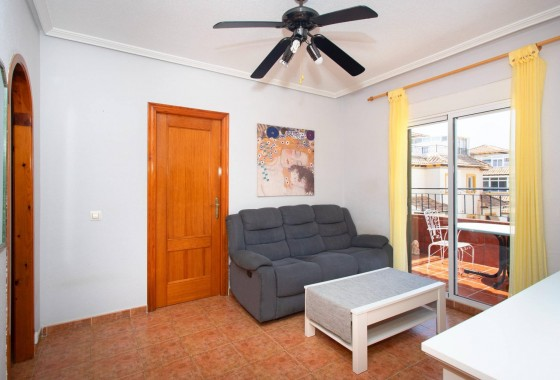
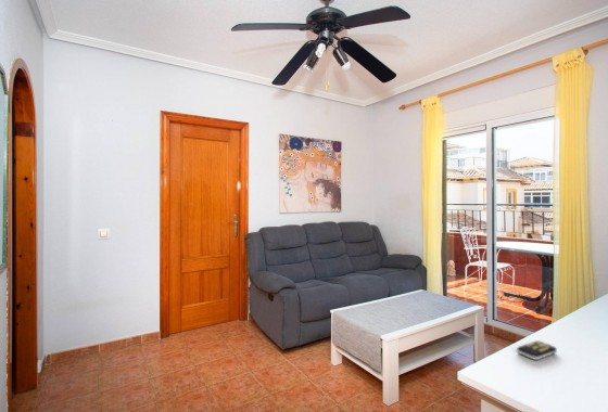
+ remote control (536, 349)
